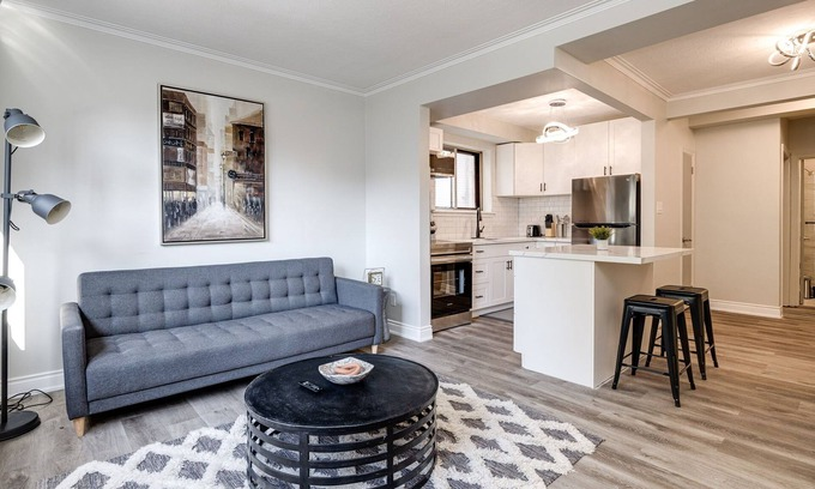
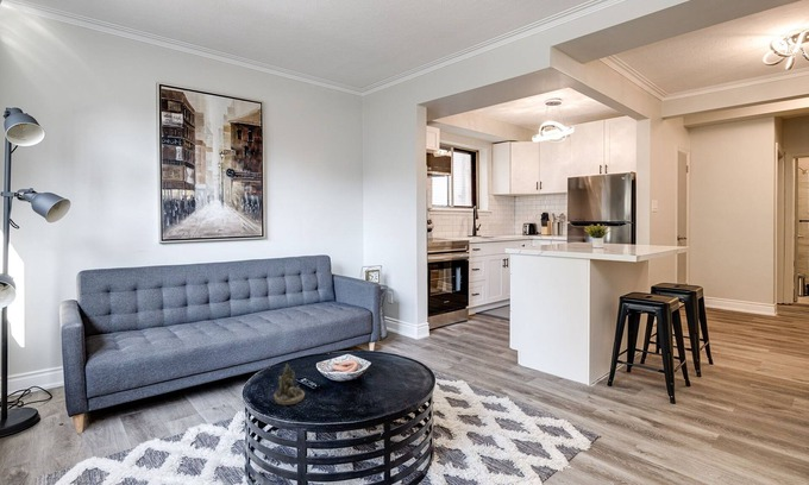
+ succulent planter (289, 382)
